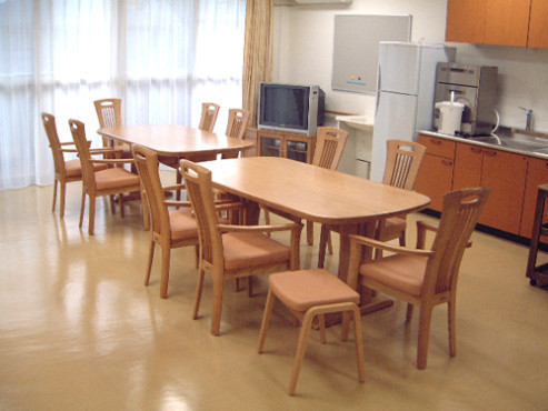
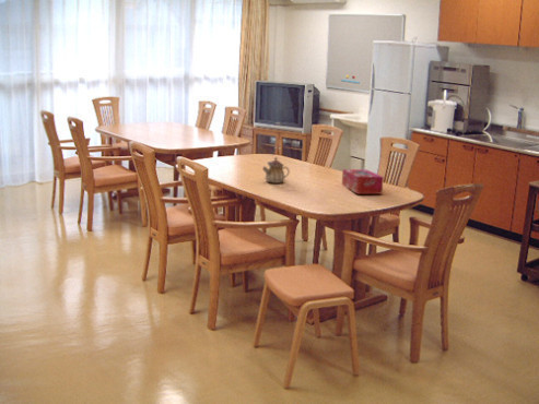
+ tissue box (362, 180)
+ teapot (276, 169)
